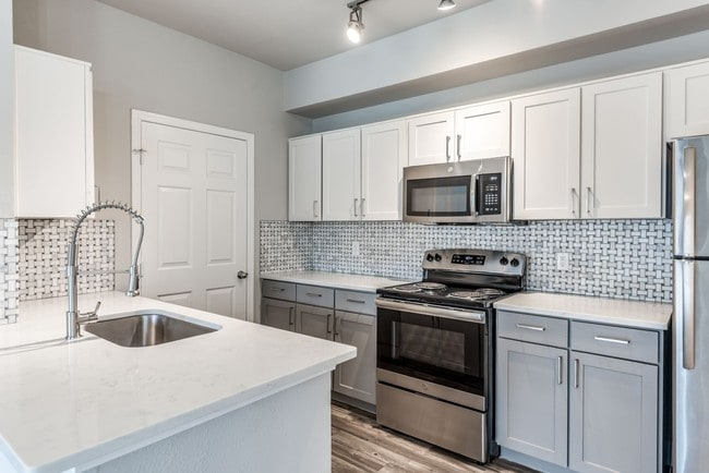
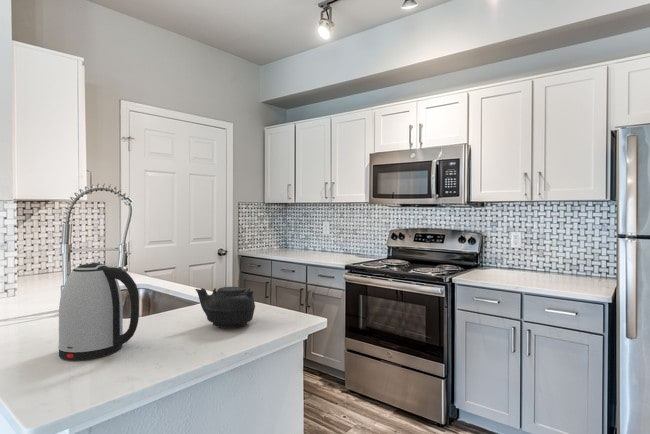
+ teapot (225, 306)
+ kettle (101, 307)
